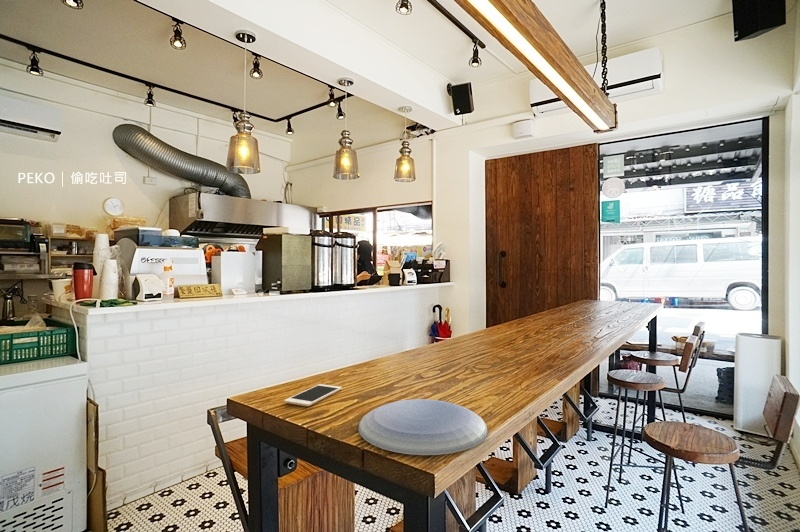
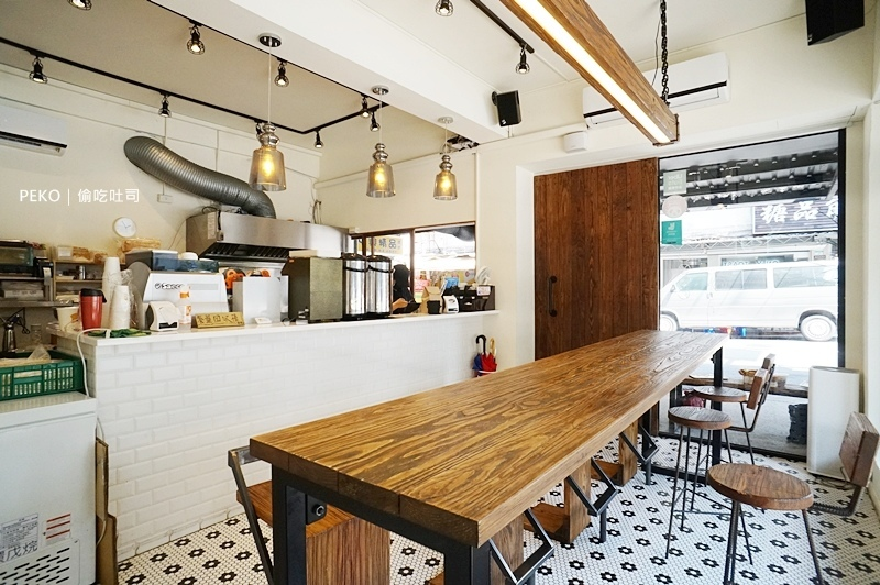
- plate (422, 418)
- cell phone (314, 394)
